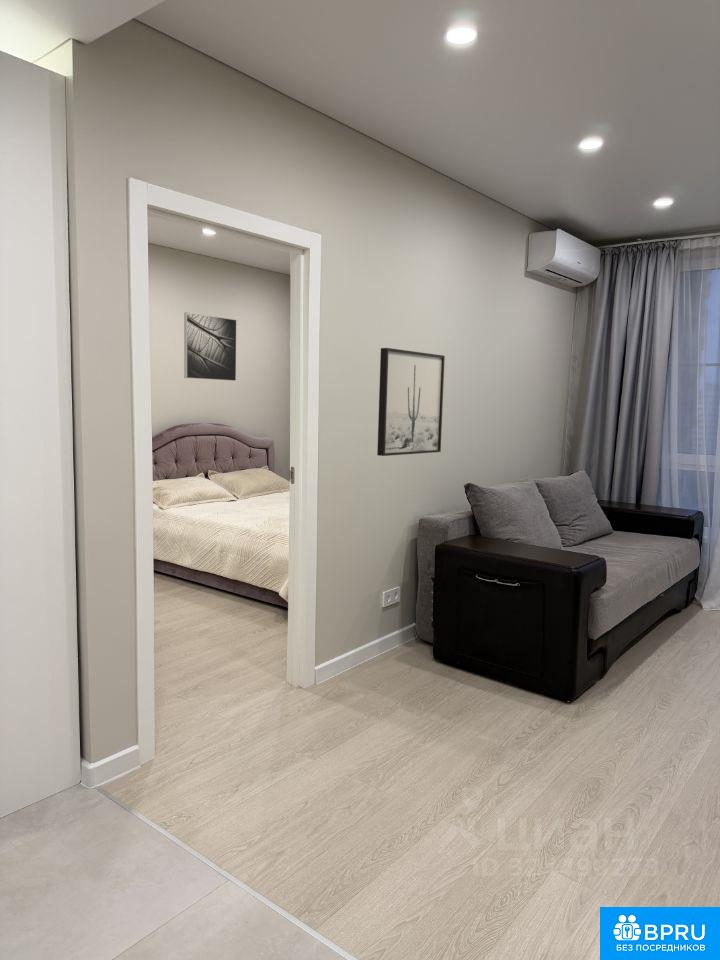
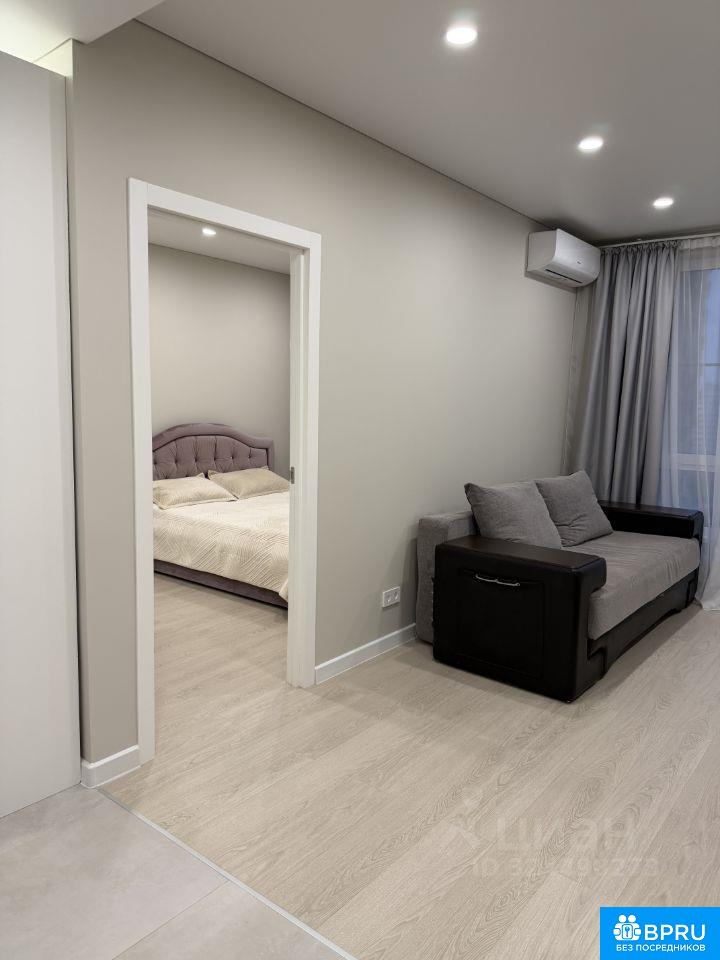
- wall art (412, 403)
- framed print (211, 348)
